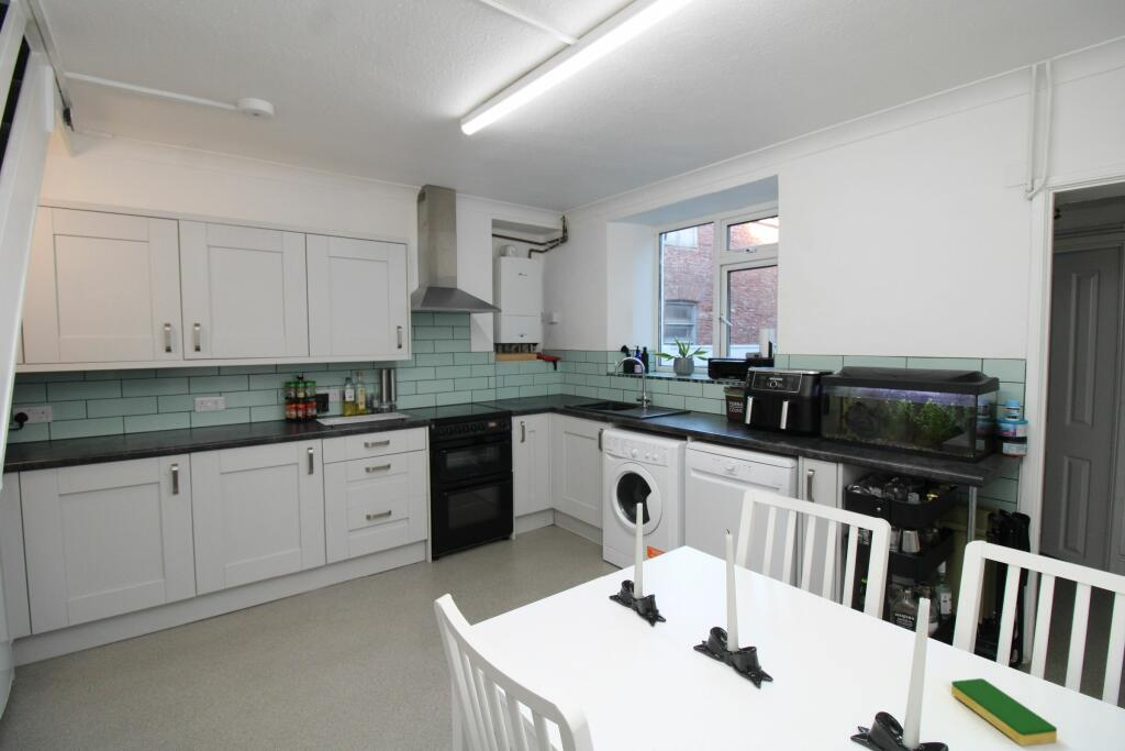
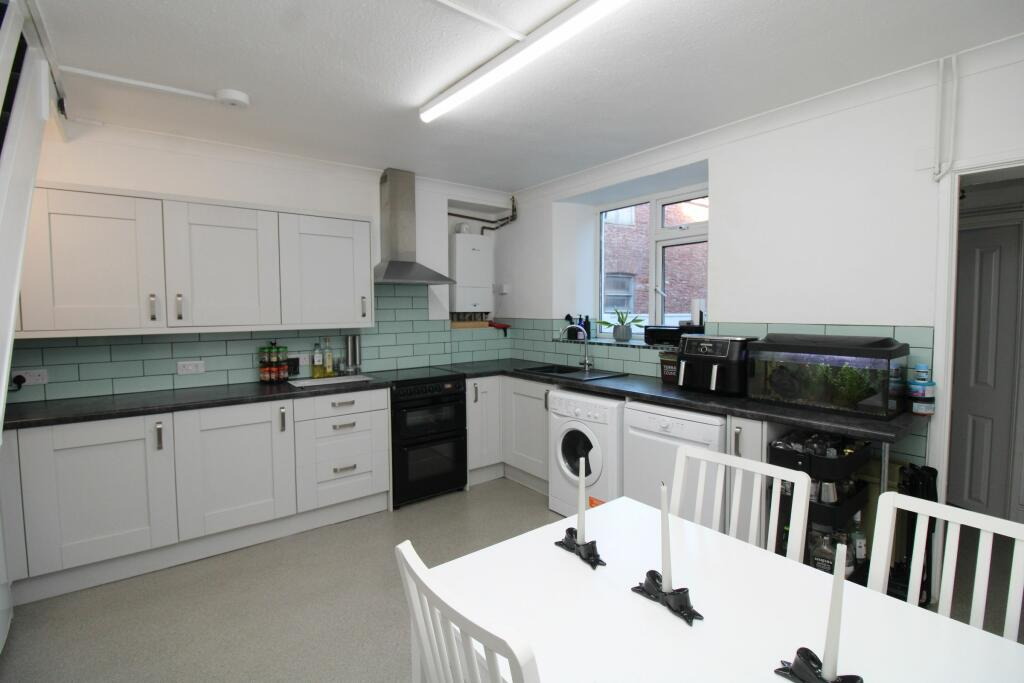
- dish sponge (1000, 709)
